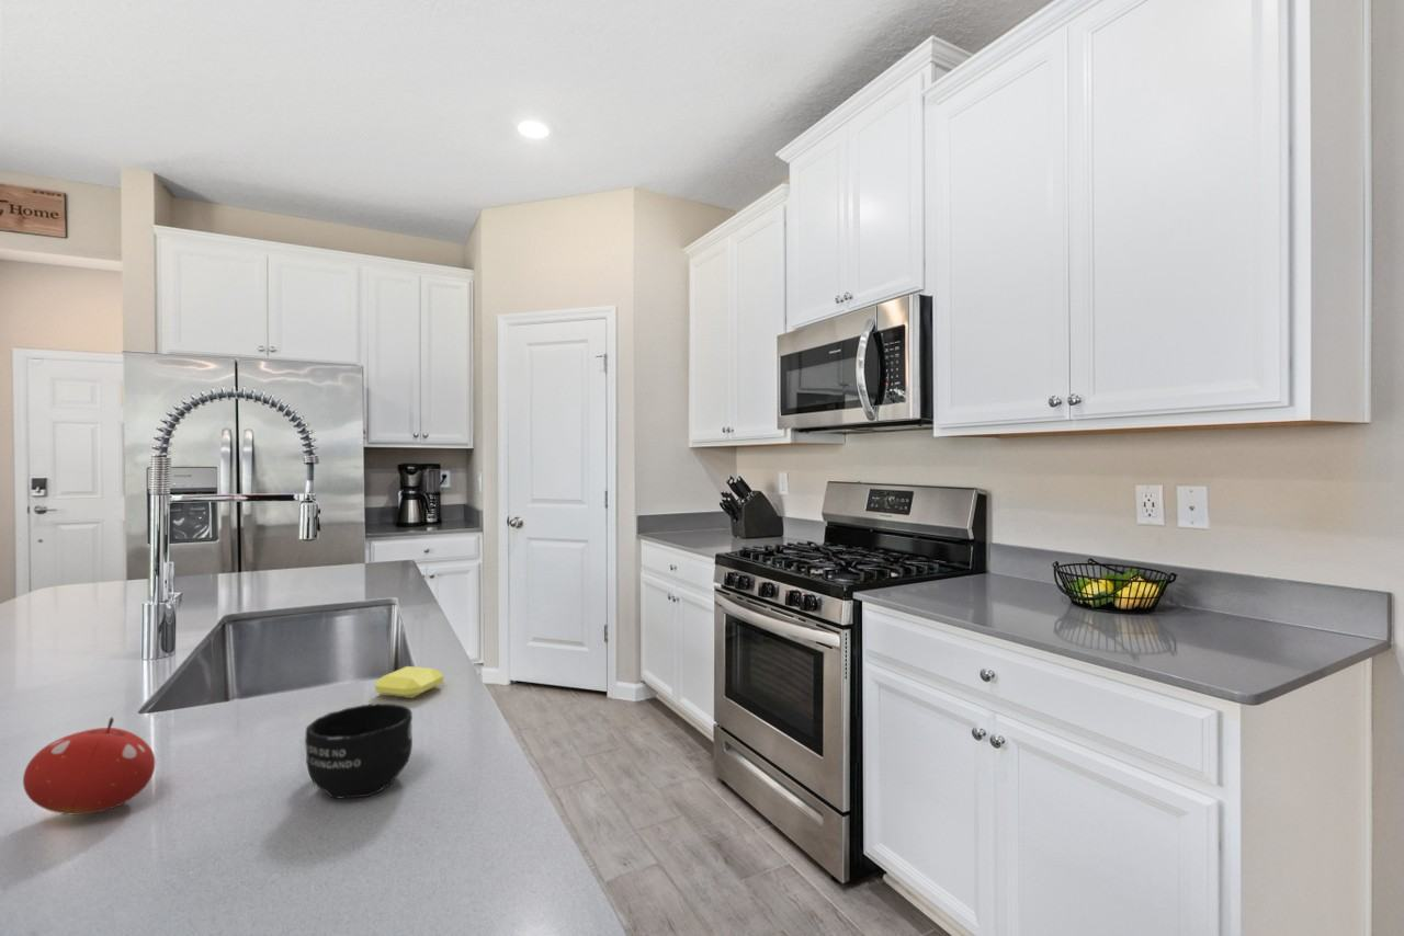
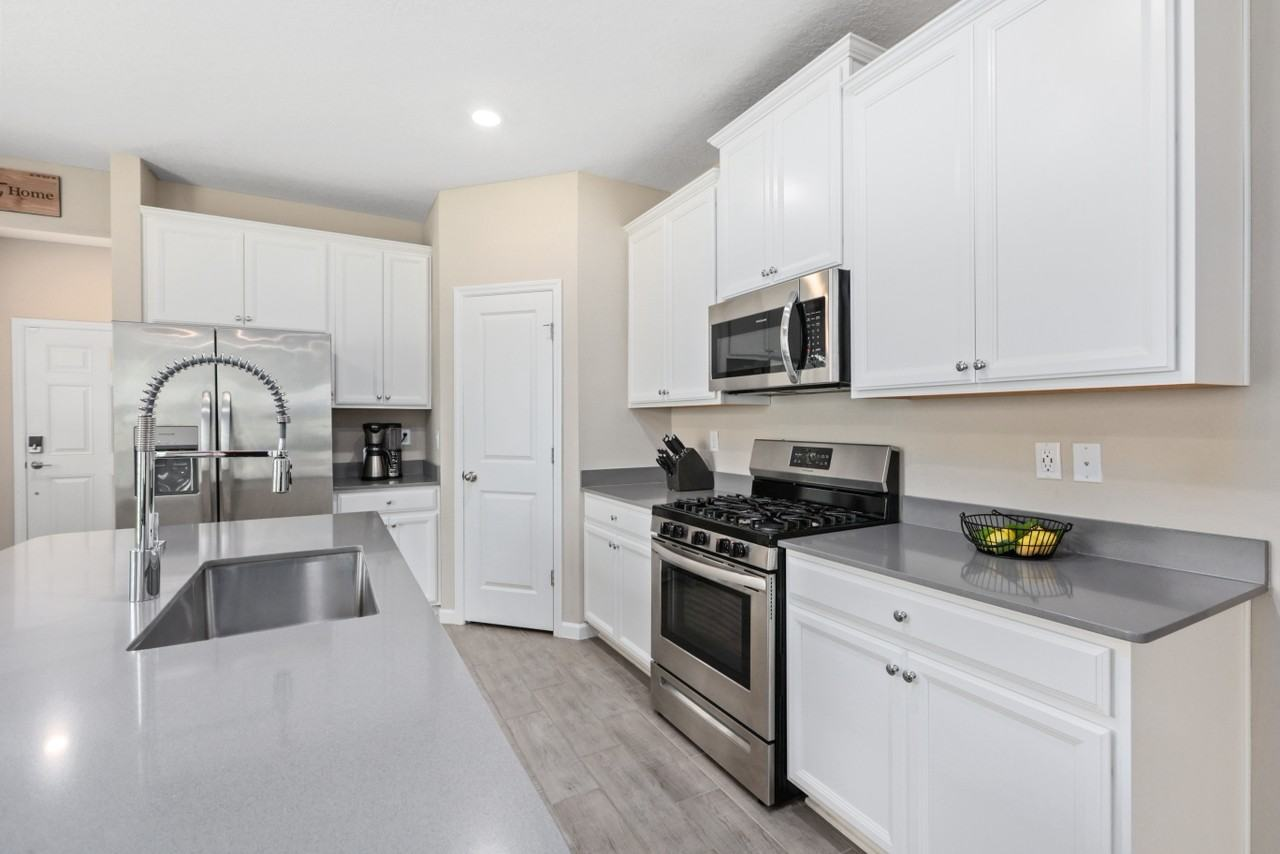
- mug (354, 747)
- fruit (92, 765)
- soap bar (409, 682)
